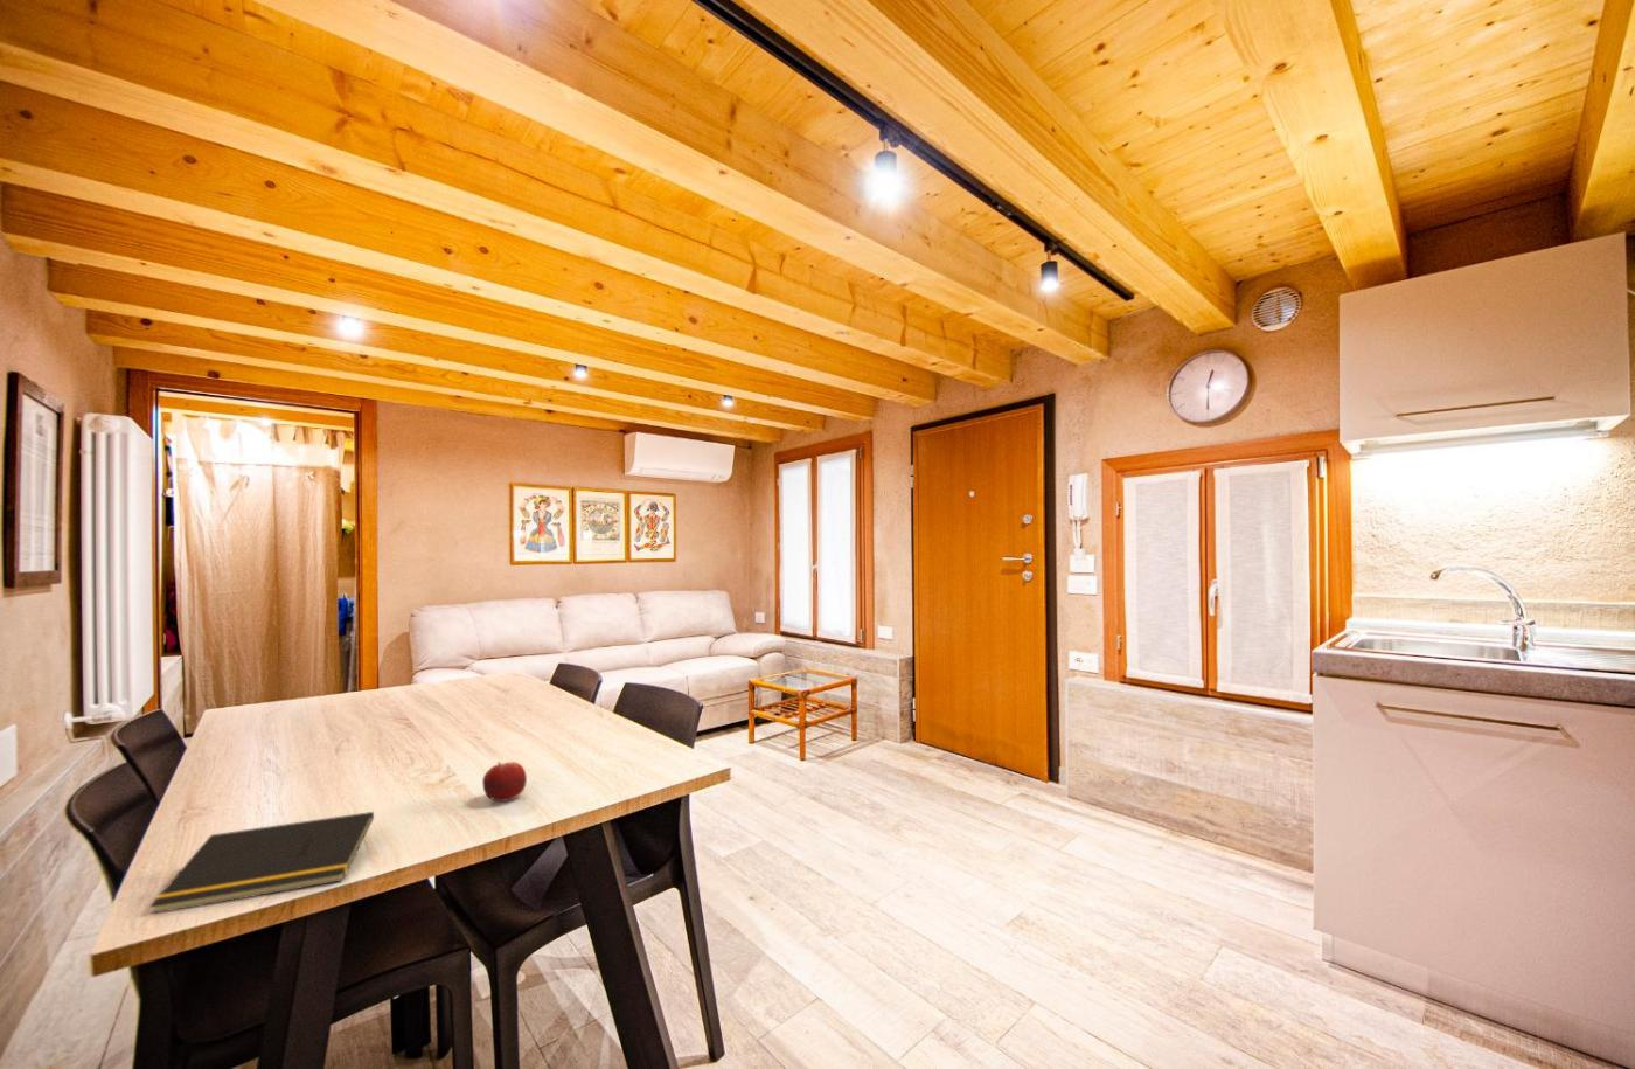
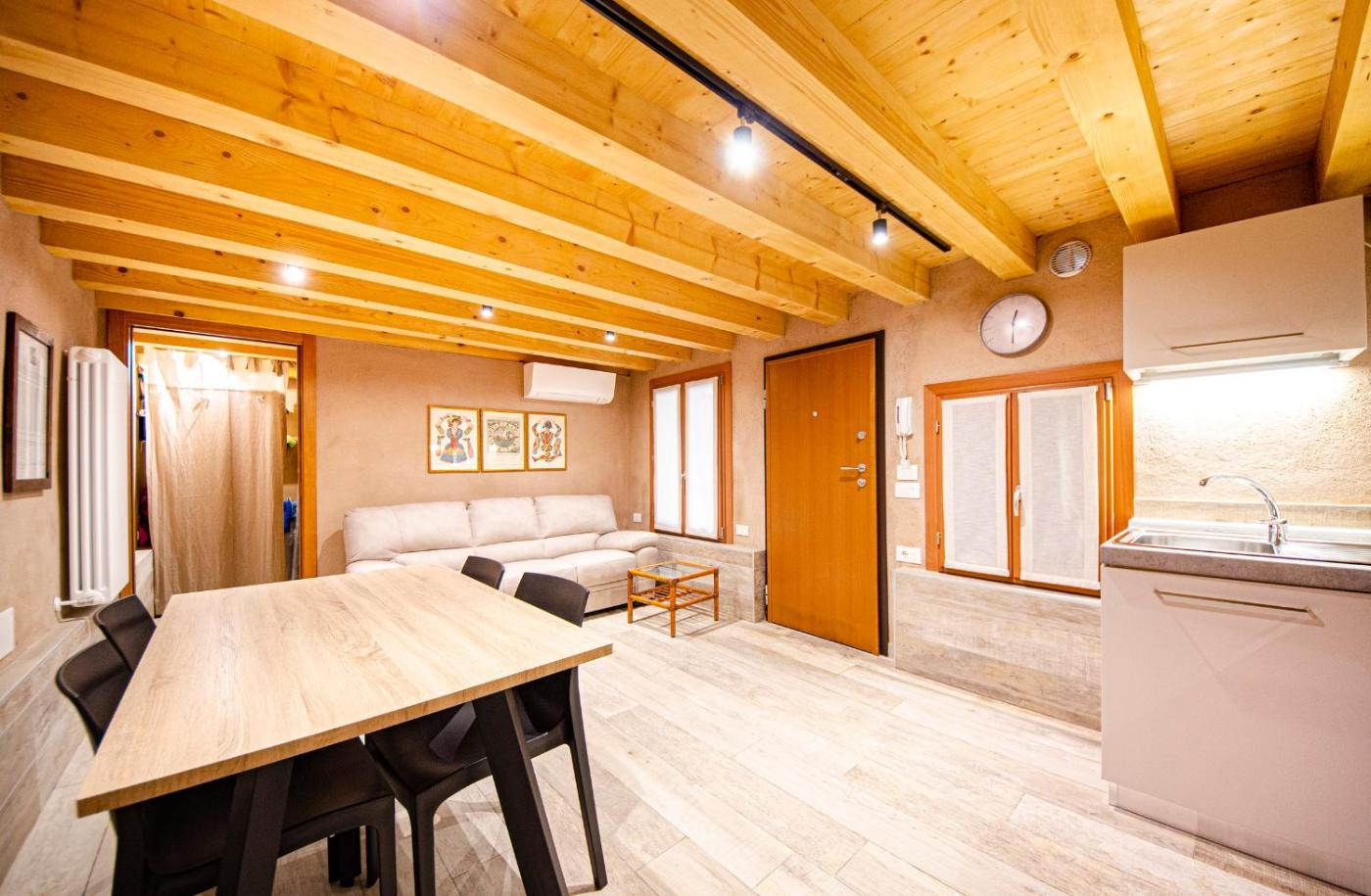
- fruit (504, 779)
- notepad (274, 857)
